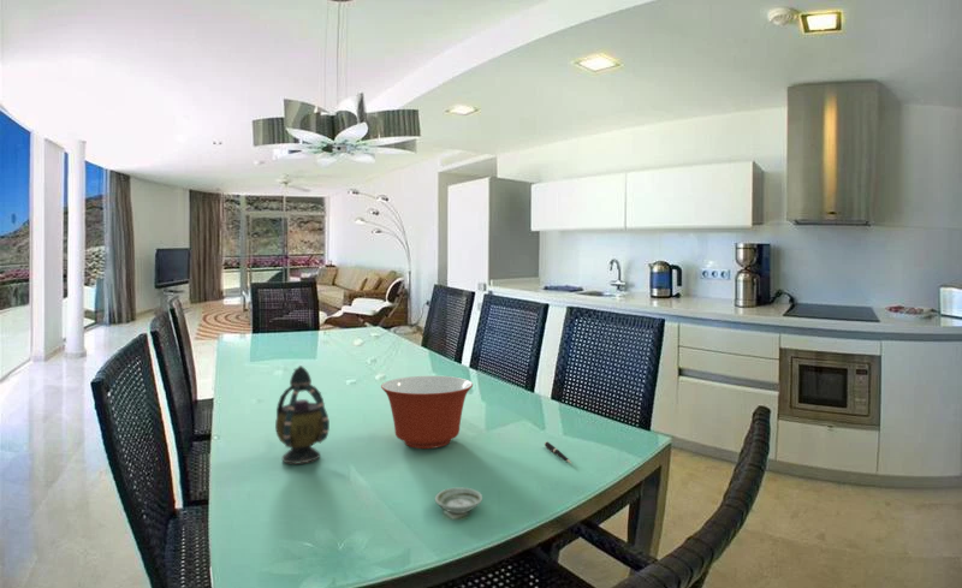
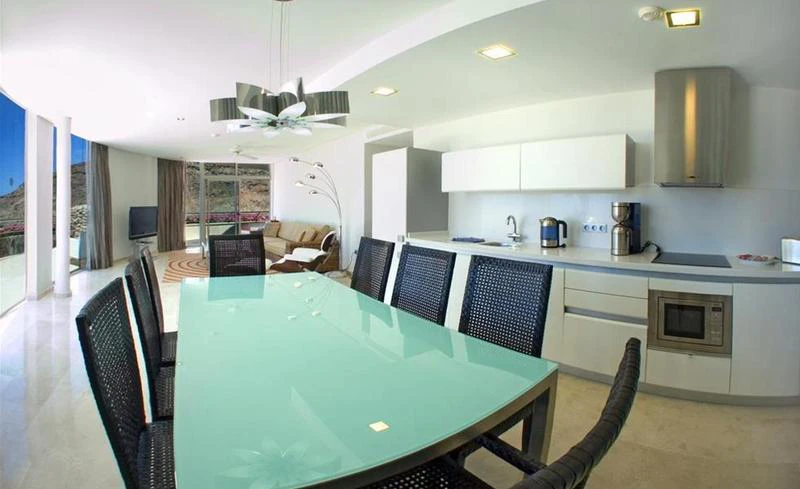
- pen (558, 452)
- saucer (458, 501)
- teapot (298, 408)
- mixing bowl (427, 412)
